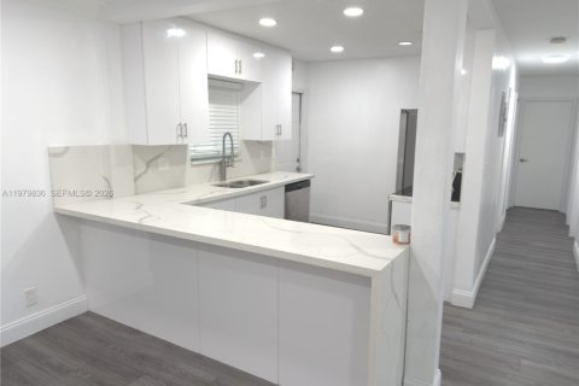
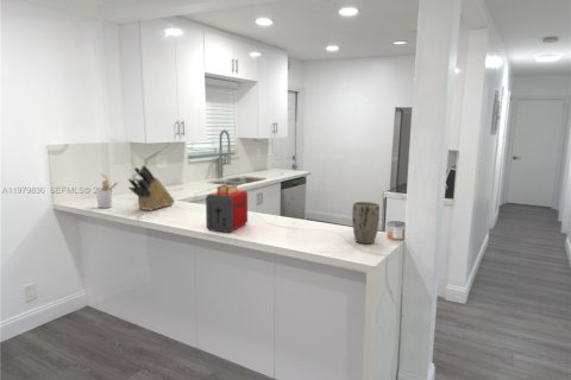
+ toaster (227, 205)
+ knife block (151, 185)
+ plant pot (365, 222)
+ utensil holder (107, 194)
